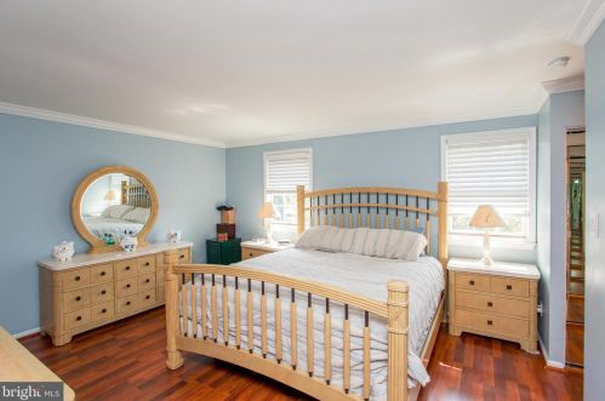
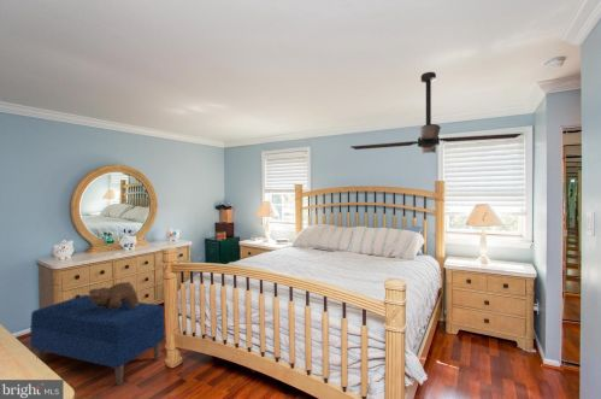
+ teddy bear (113, 295)
+ ceiling fan (428, 111)
+ bench (99, 334)
